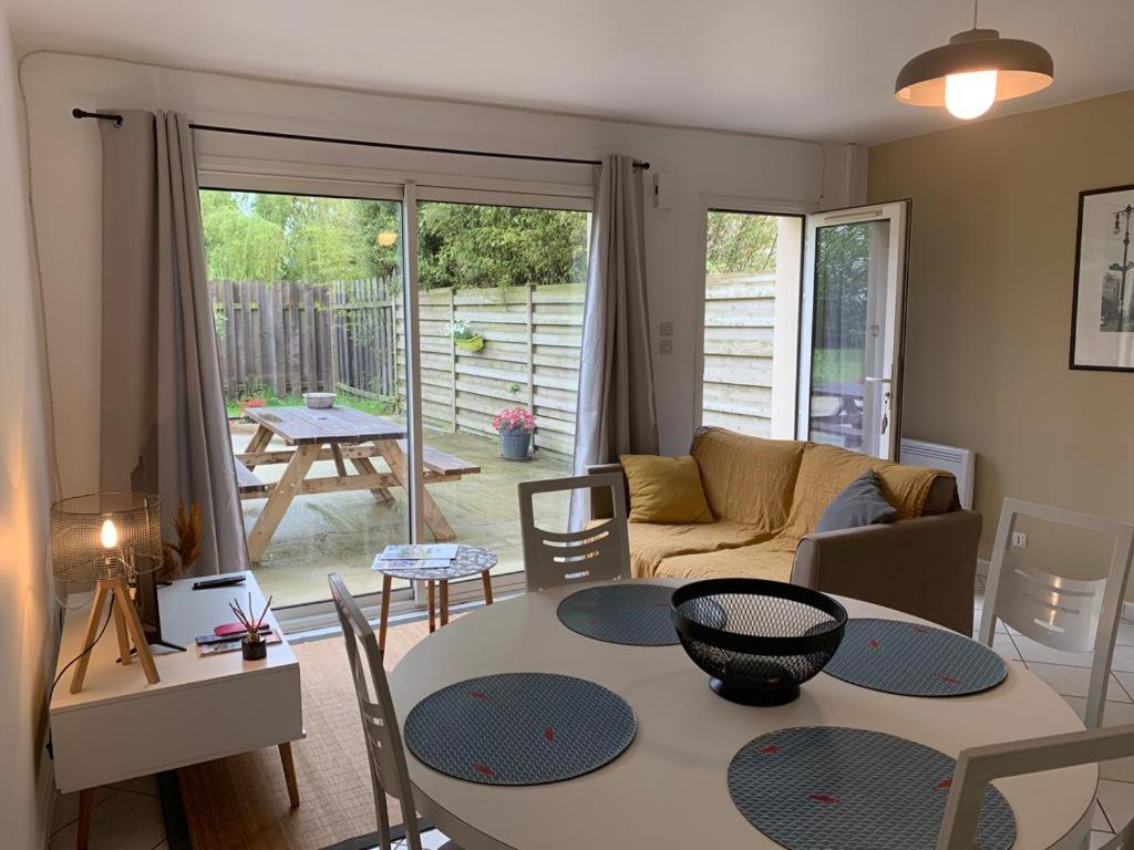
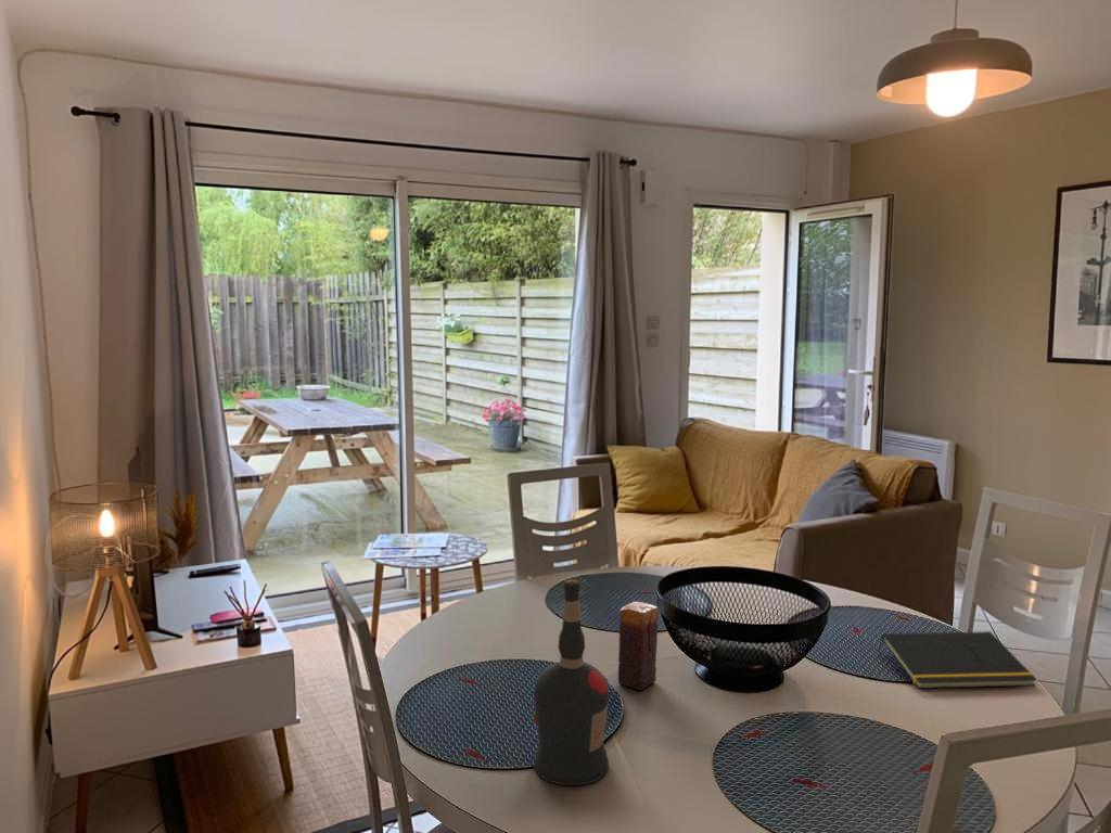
+ notepad (956, 658)
+ liquor bottle (571, 674)
+ candle (637, 644)
